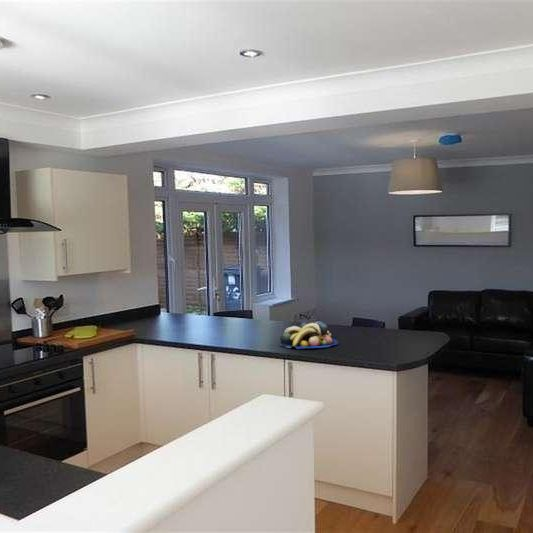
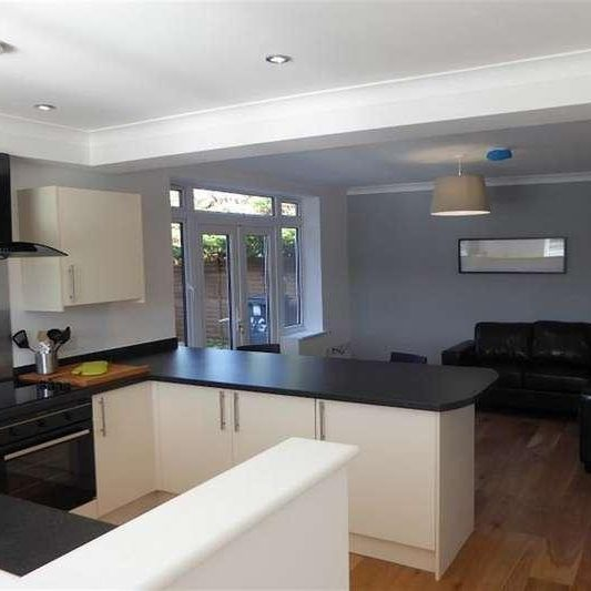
- fruit bowl (309, 332)
